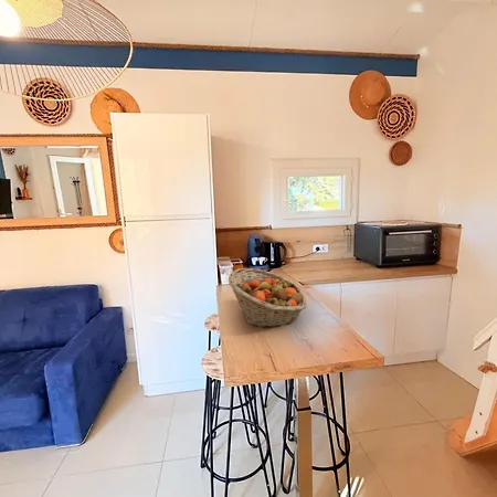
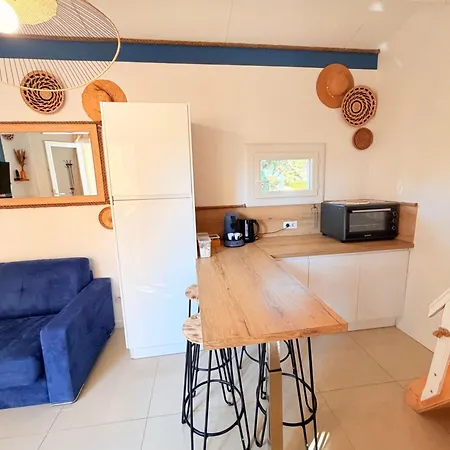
- fruit basket (267, 294)
